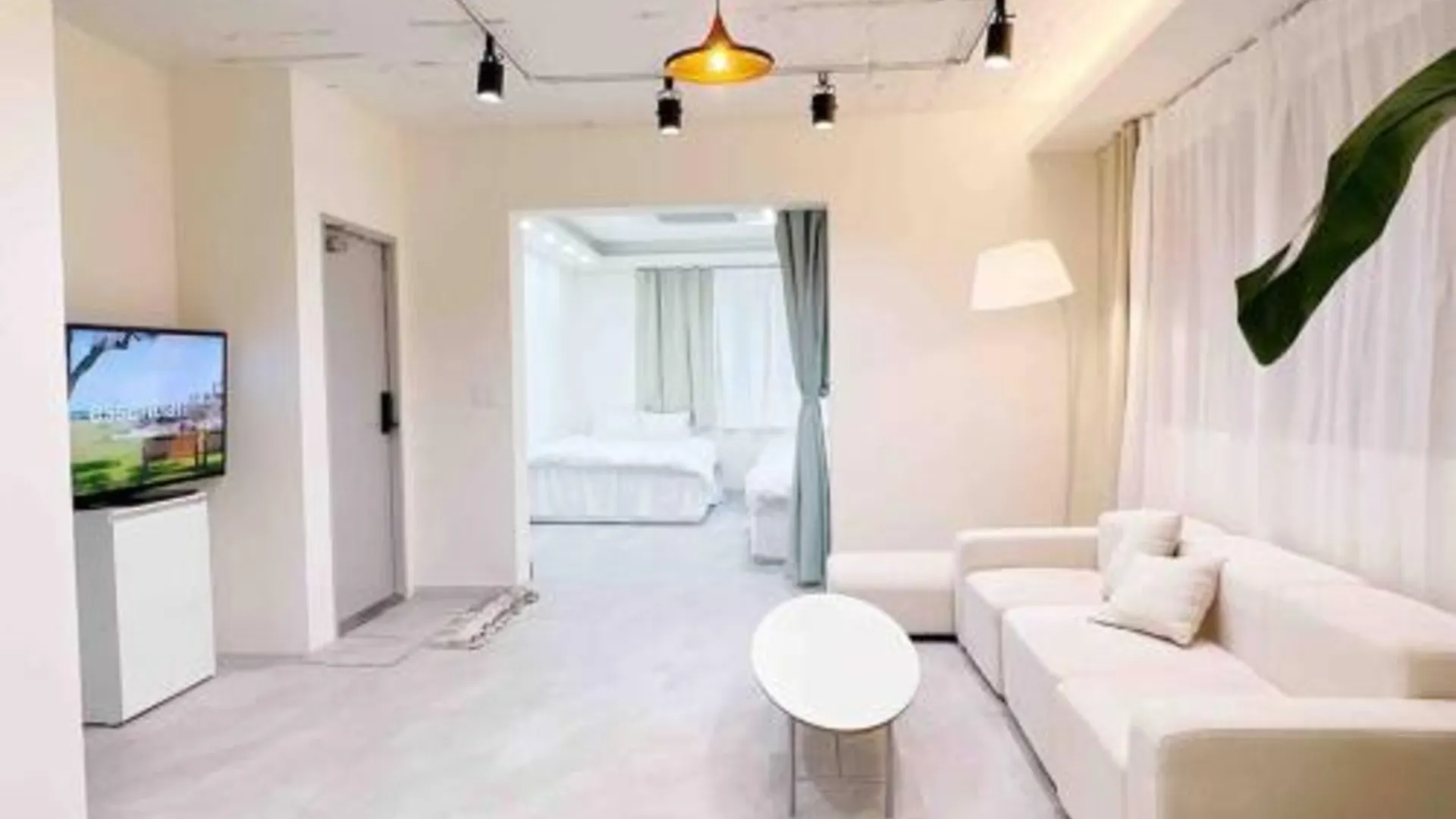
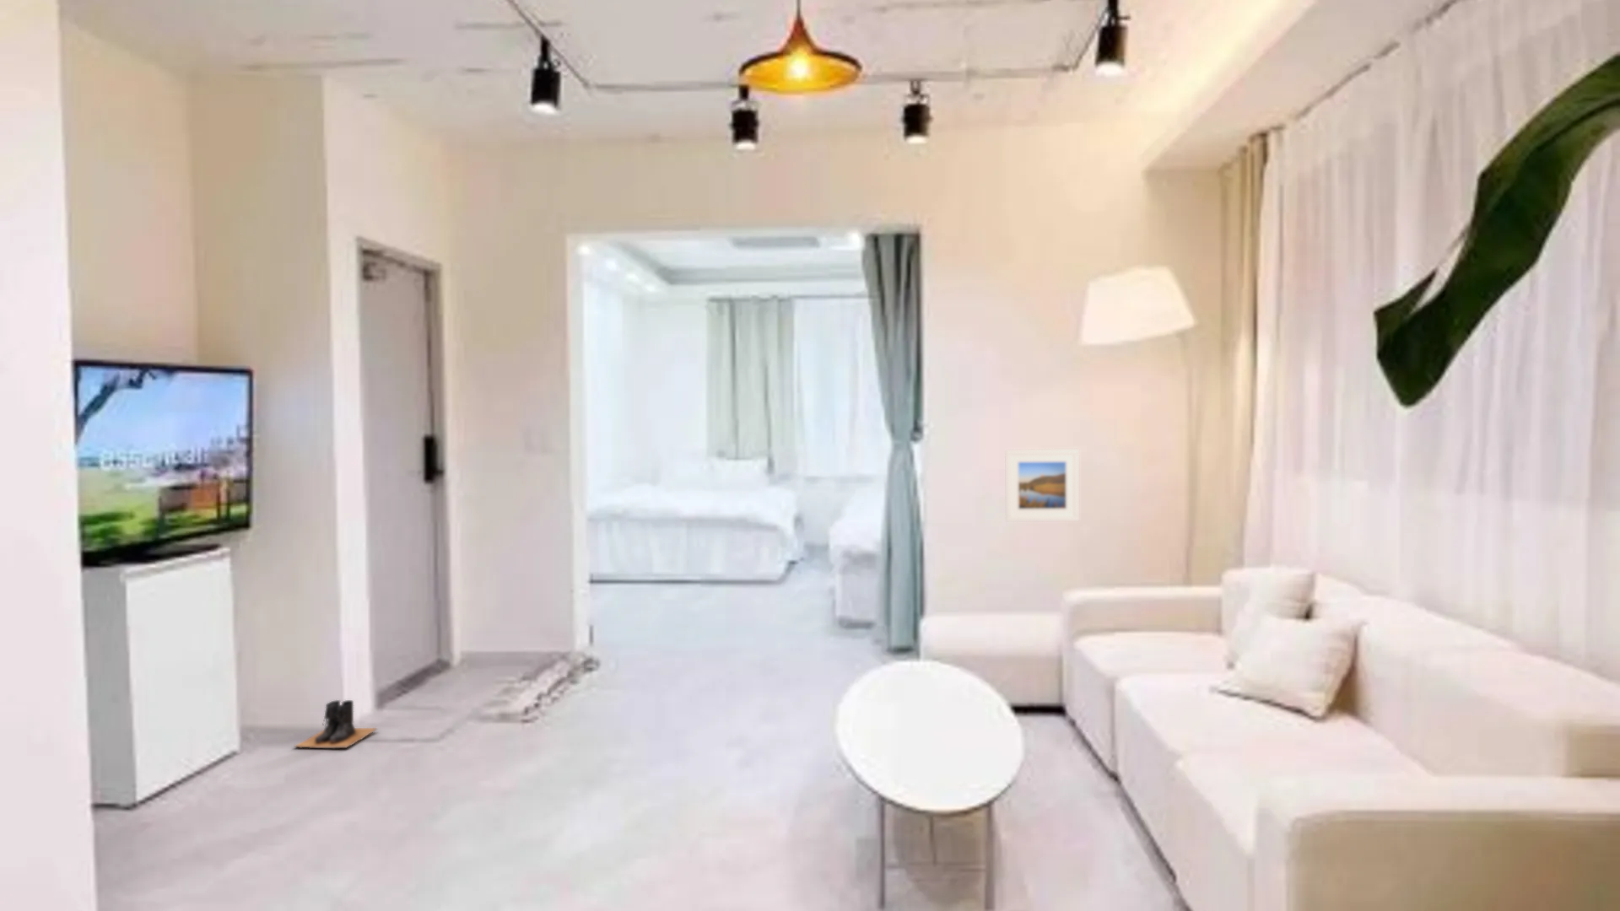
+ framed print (1043, 485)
+ boots (336, 721)
